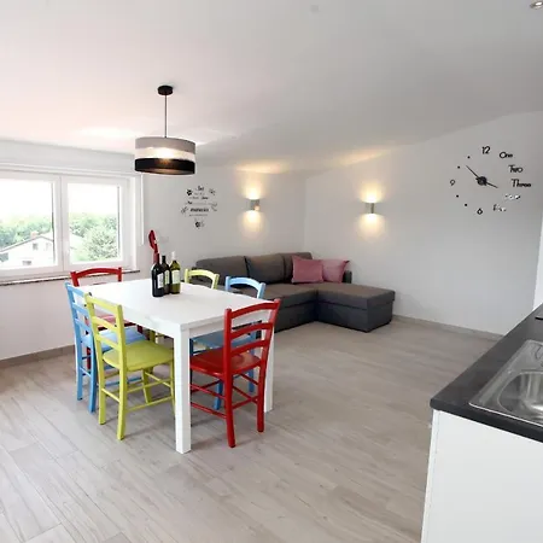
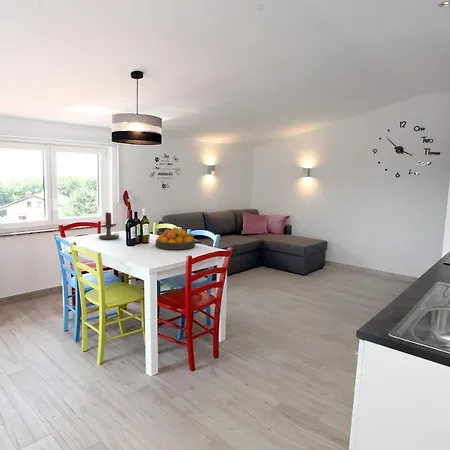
+ candle holder (110, 225)
+ fruit bowl (175, 237)
